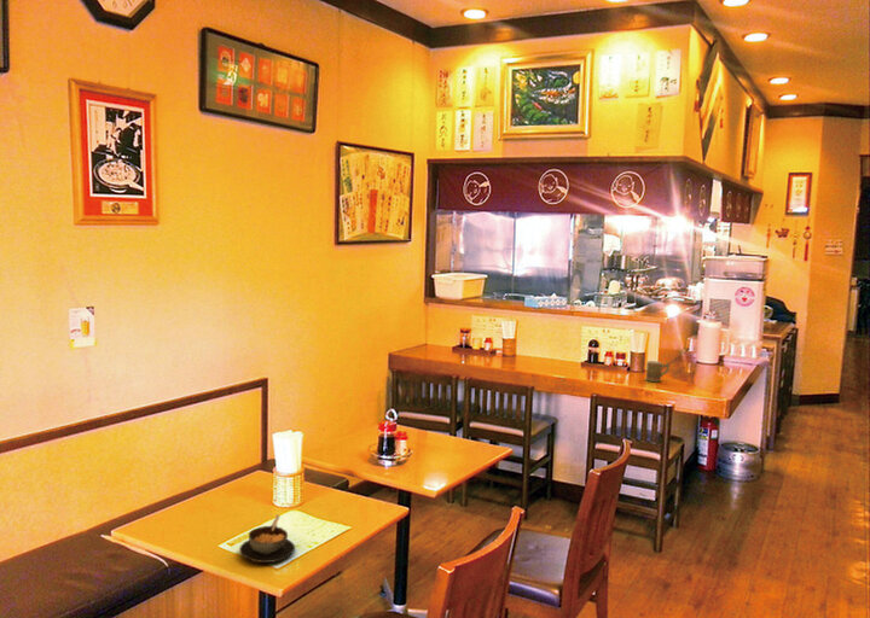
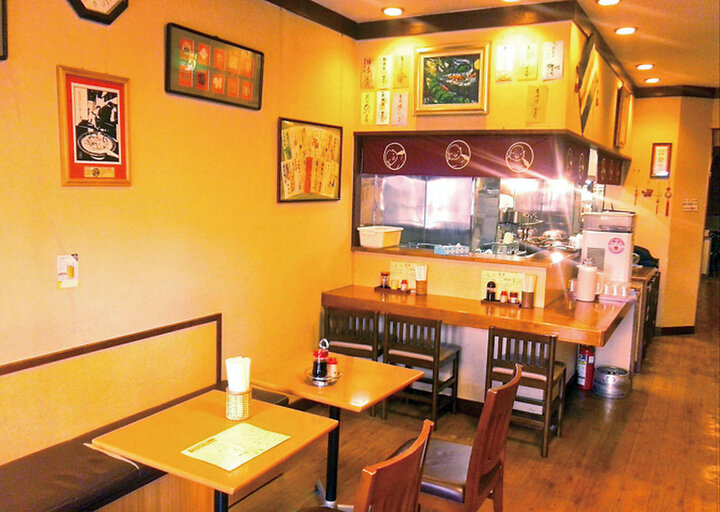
- mug (656, 371)
- soup bowl (268, 538)
